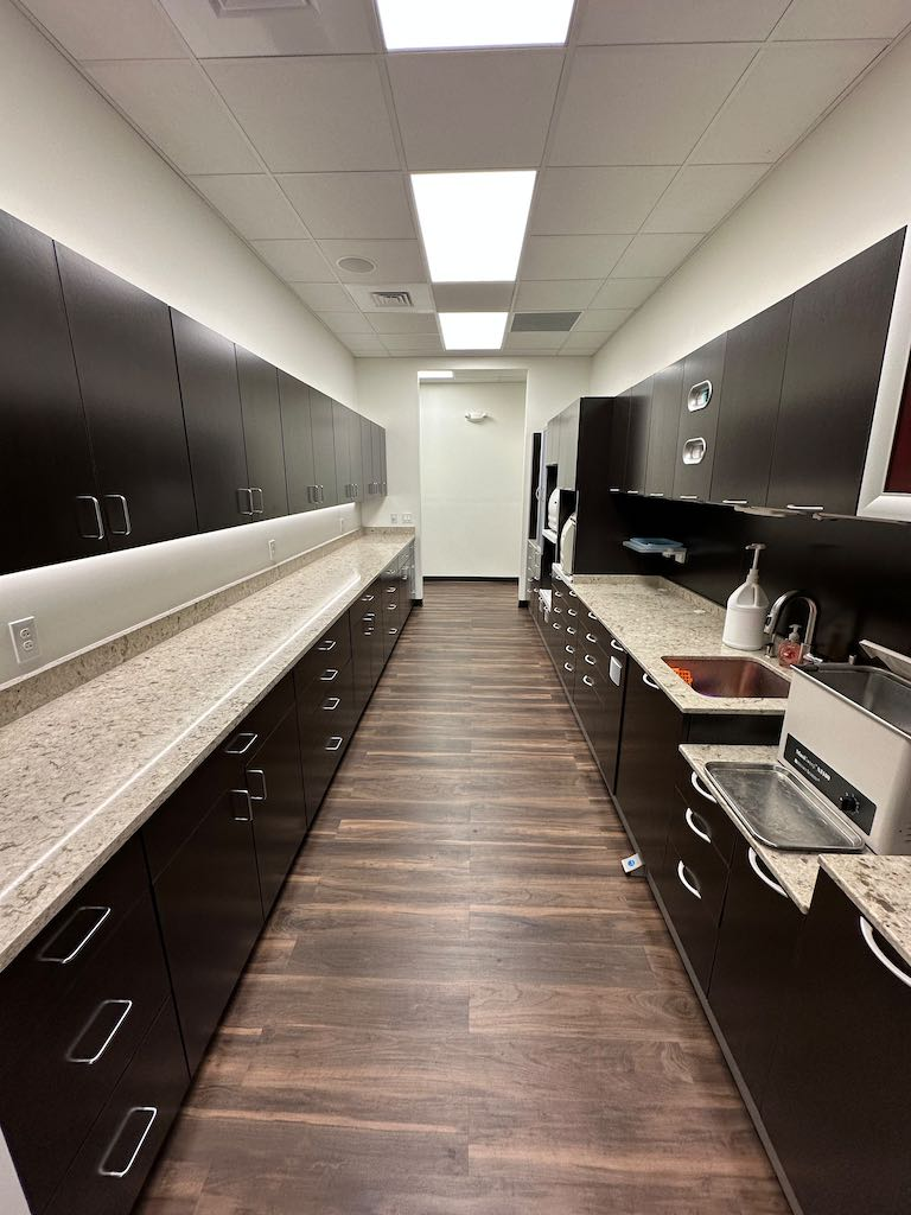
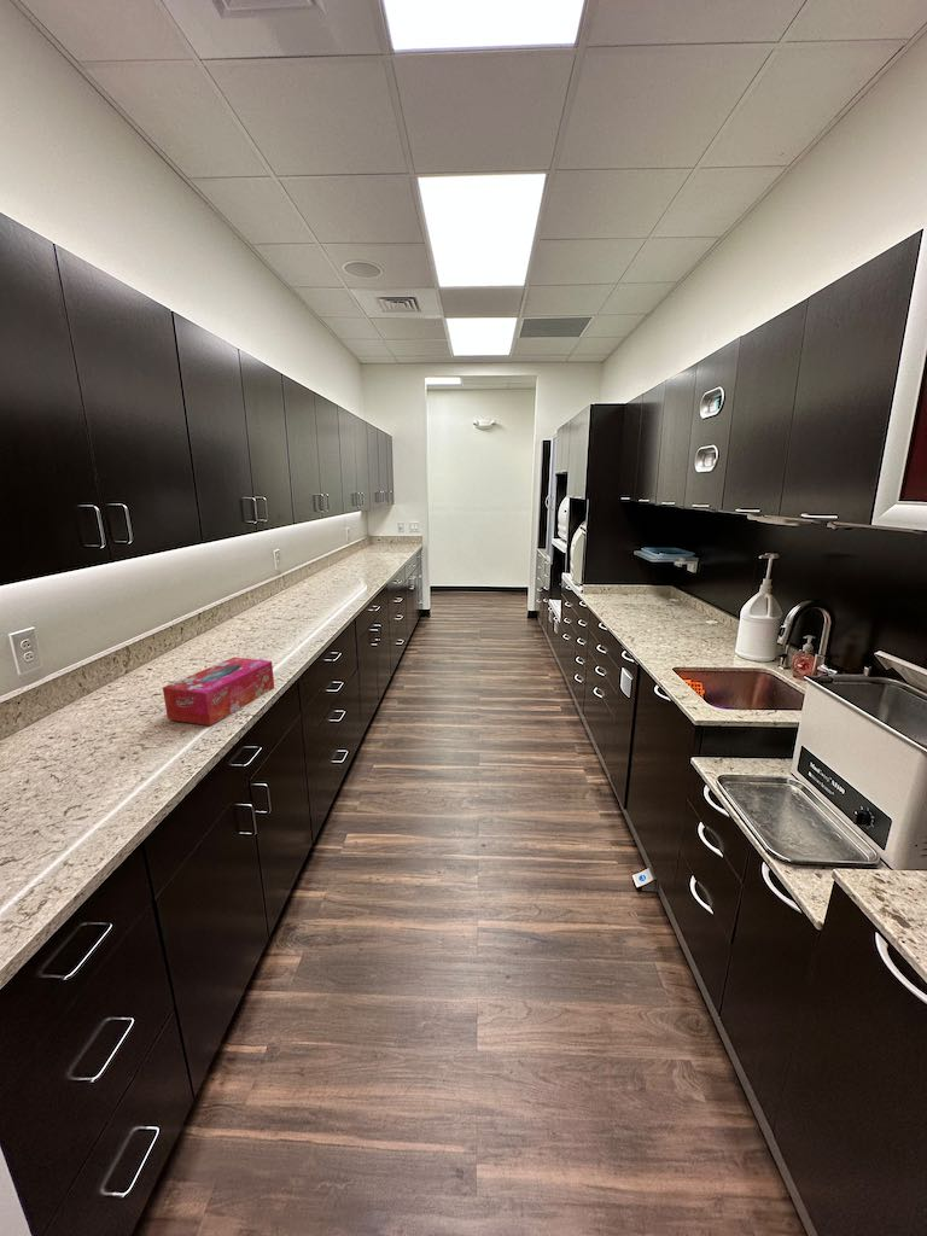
+ tissue box (222, 688)
